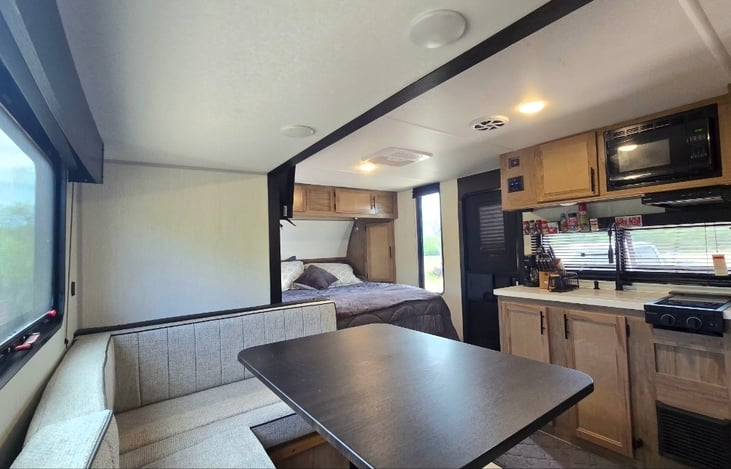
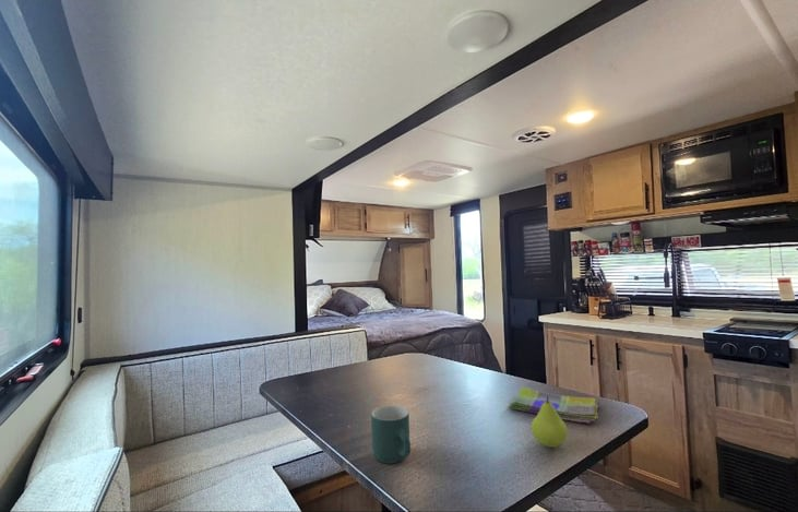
+ fruit (548, 420)
+ dish towel (555, 403)
+ mug (395, 434)
